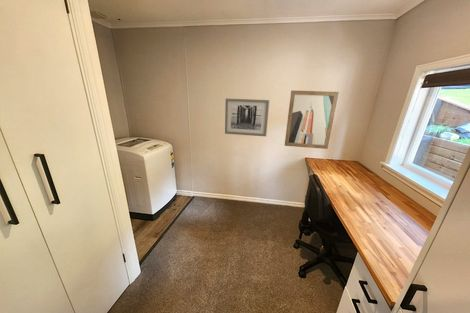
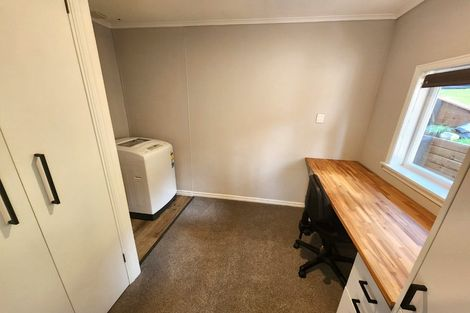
- wall art (309, 120)
- wall art (246, 117)
